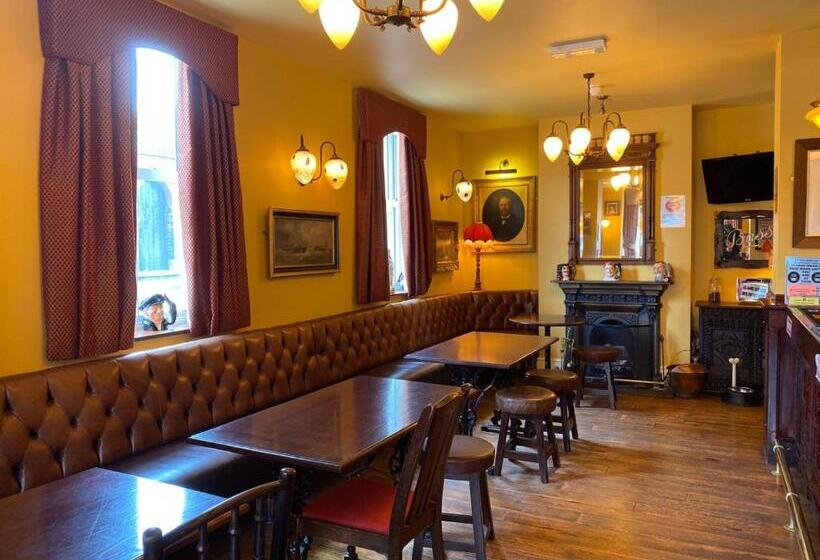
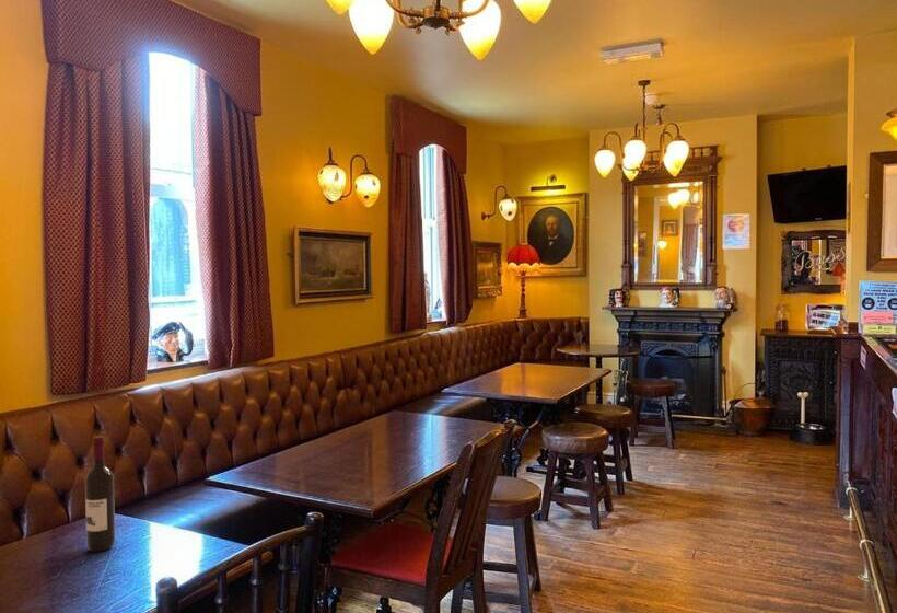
+ wine bottle (100, 491)
